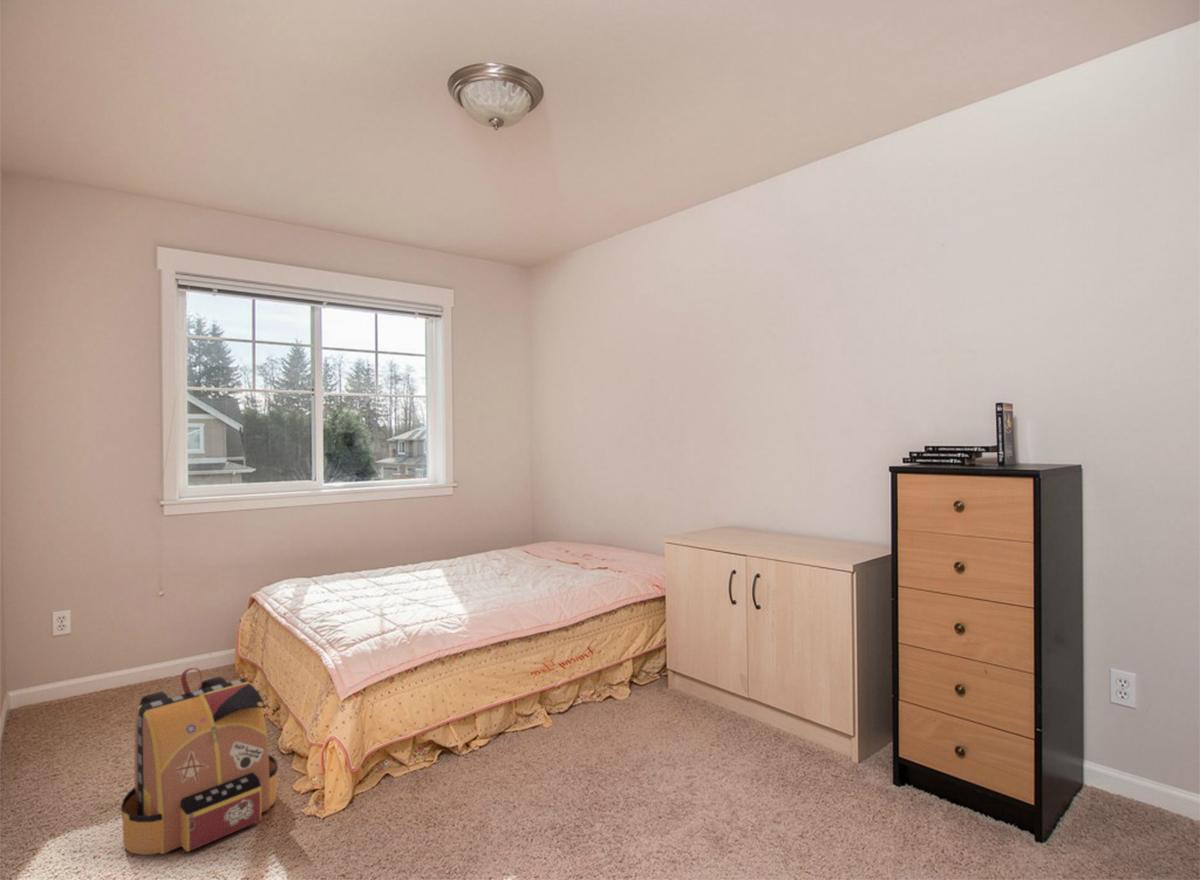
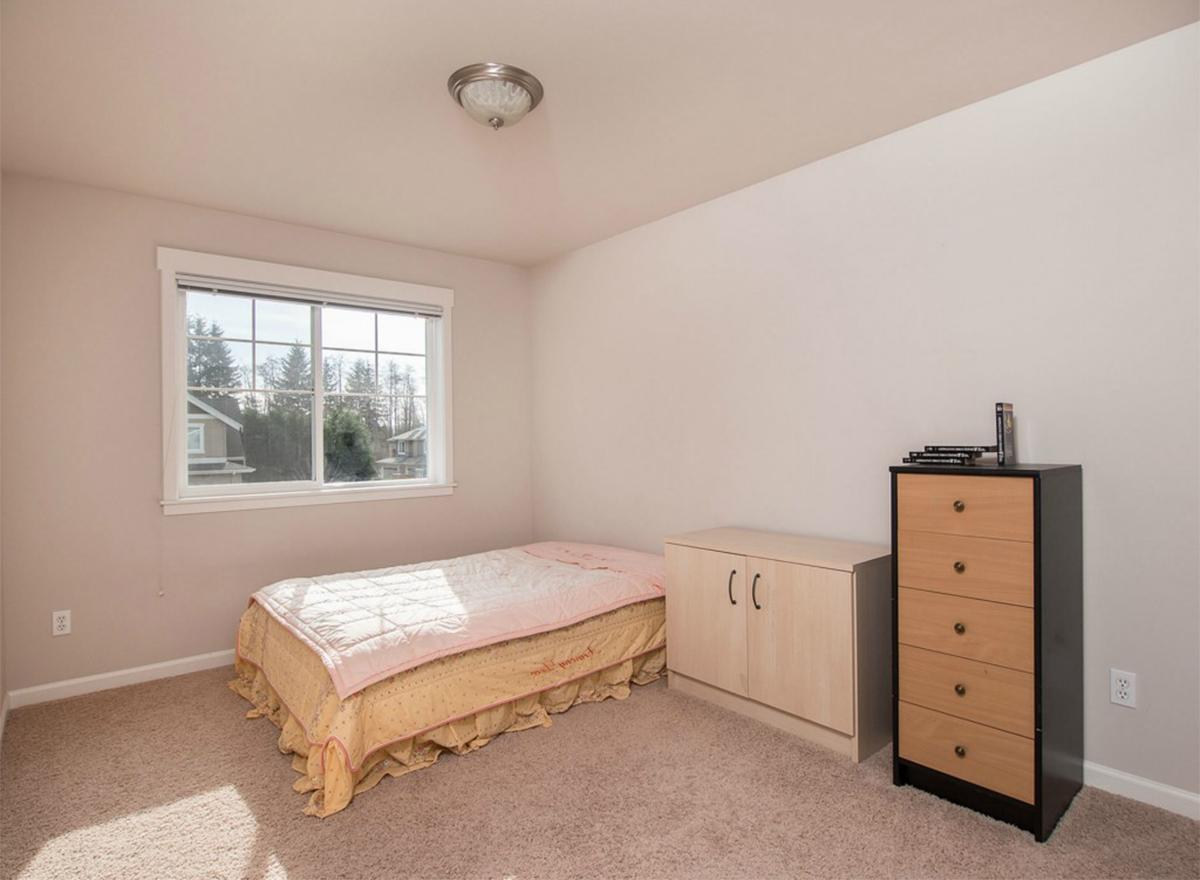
- backpack (200, 744)
